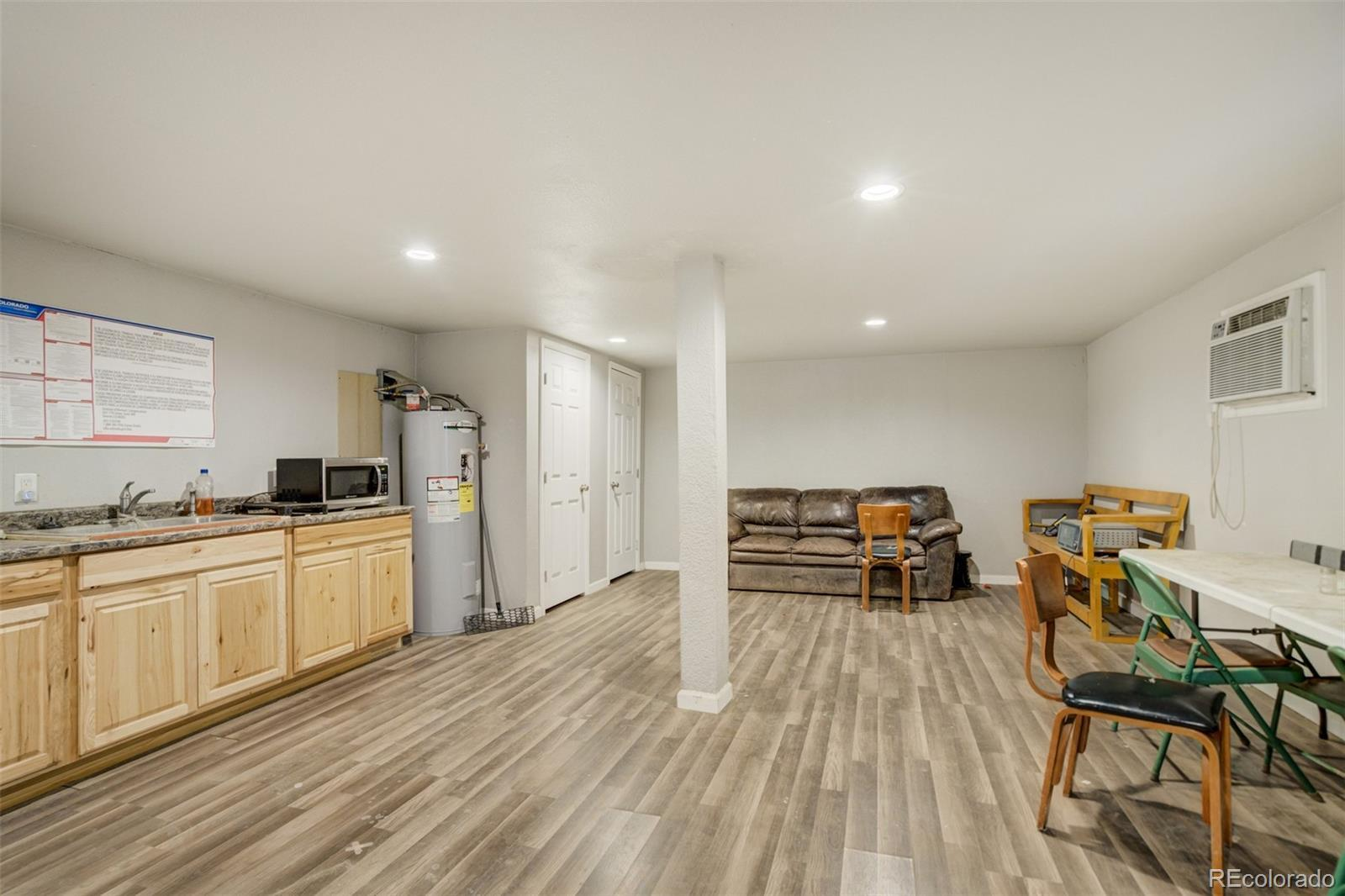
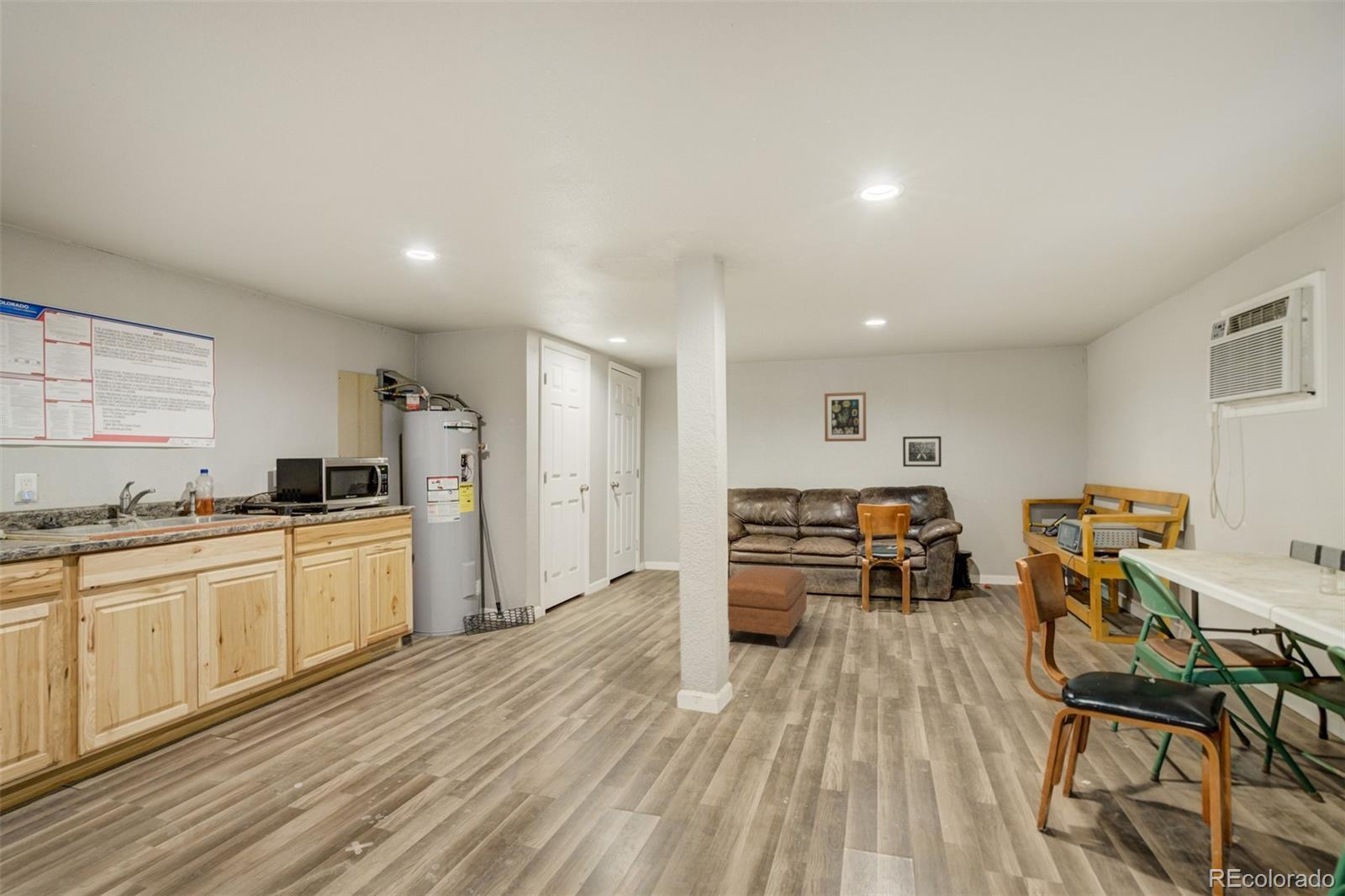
+ wall art (921, 451)
+ ottoman (764, 601)
+ wall art (845, 417)
